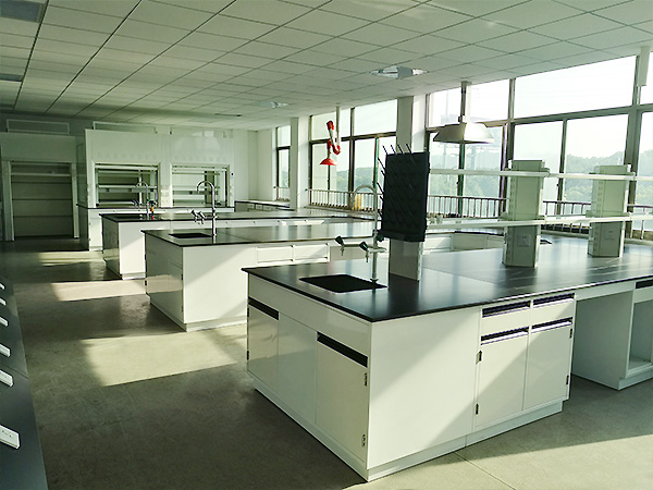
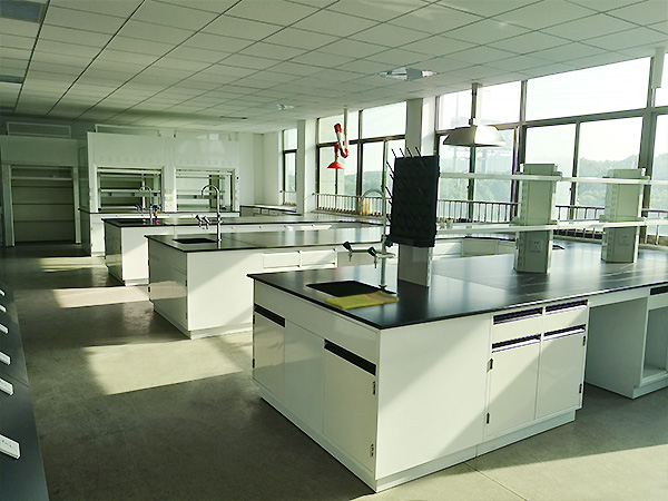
+ dish towel (362, 299)
